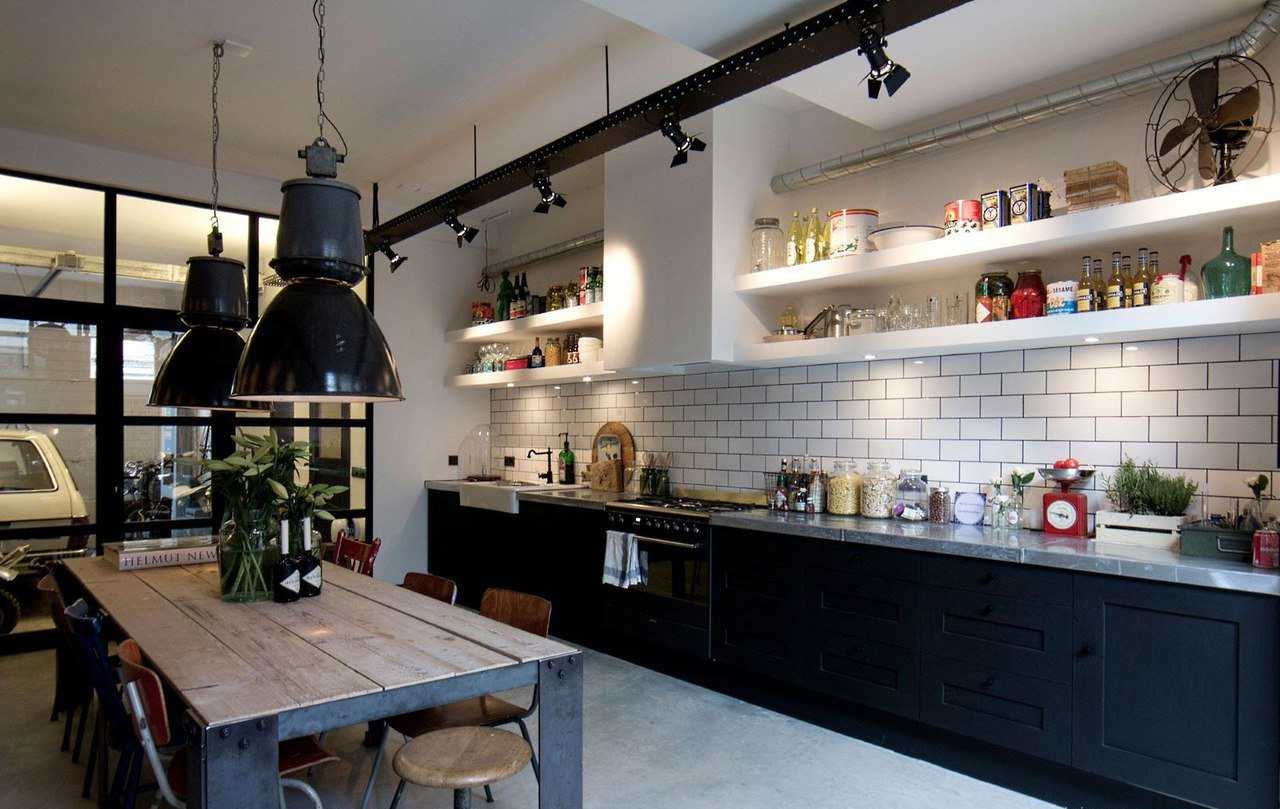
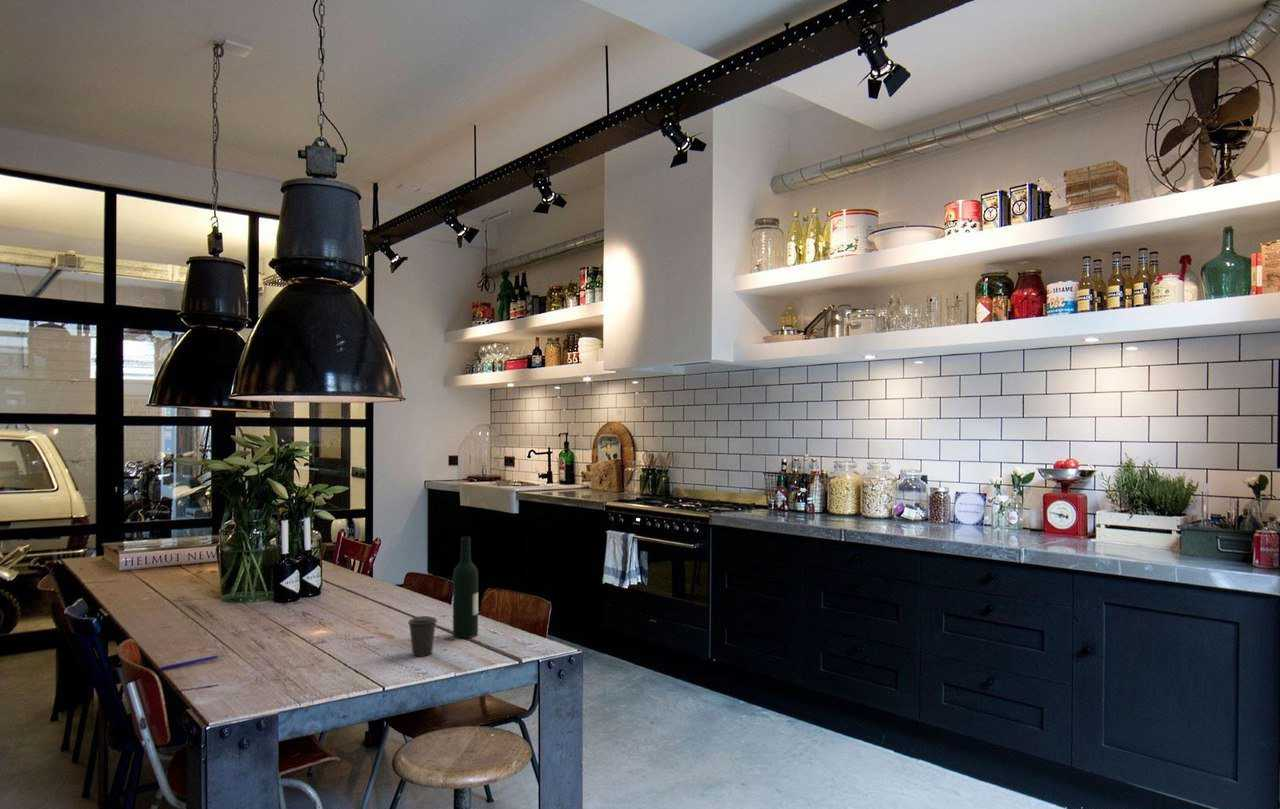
+ coffee cup (422, 635)
+ wine bottle (465, 586)
+ pen (192, 662)
